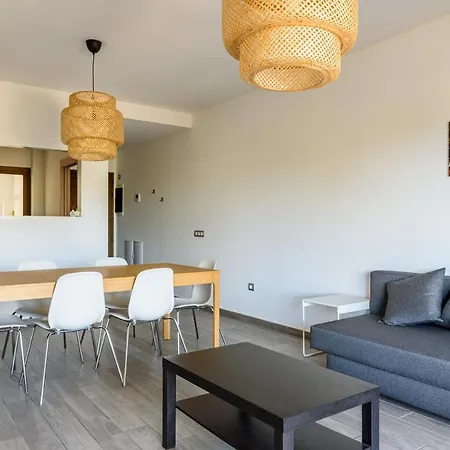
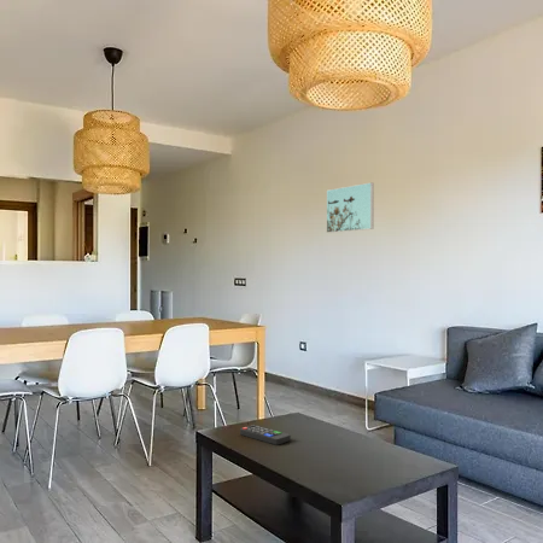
+ remote control (264, 433)
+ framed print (349, 209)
